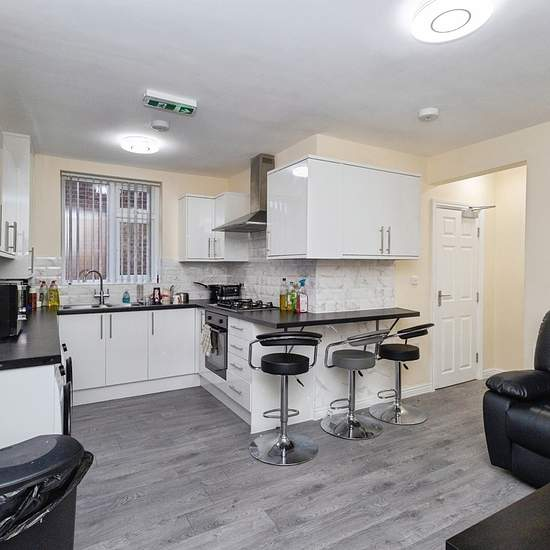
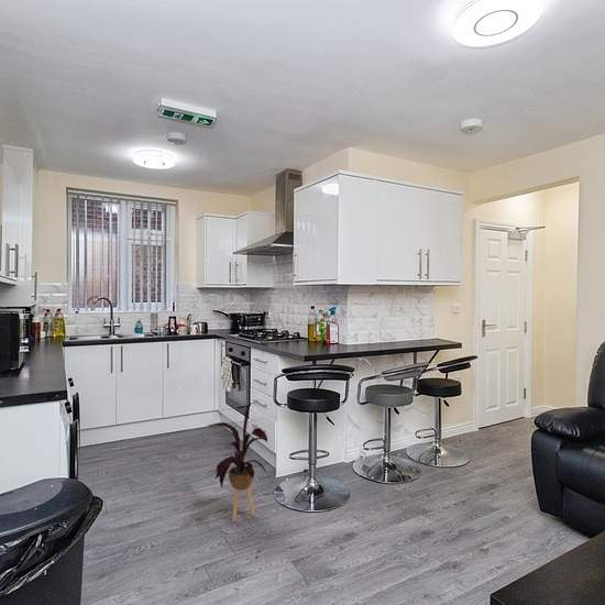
+ house plant (237, 460)
